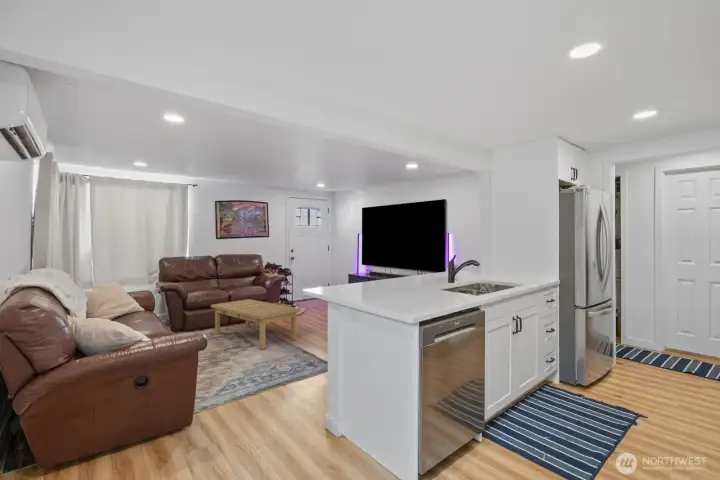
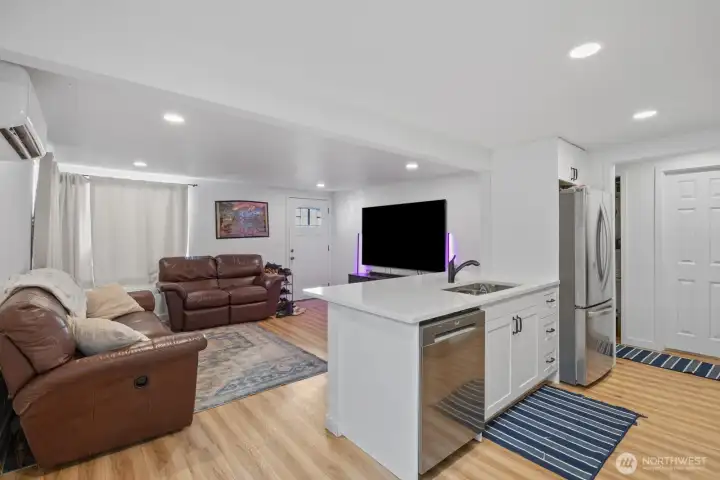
- coffee table (254, 321)
